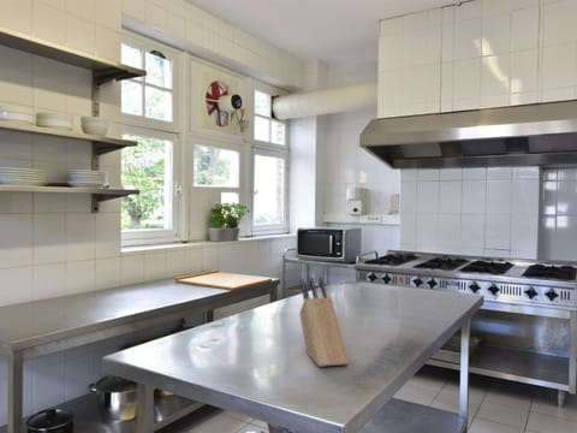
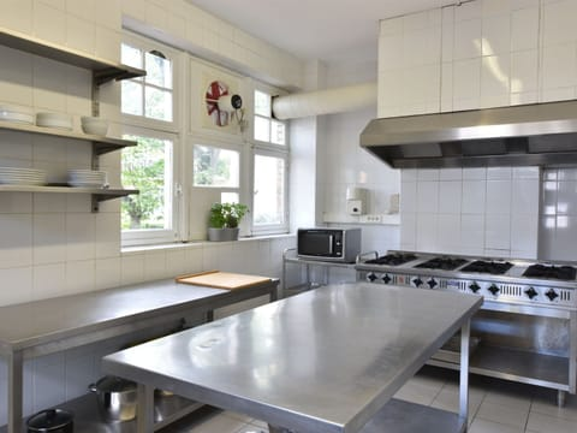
- knife block (320, 316)
